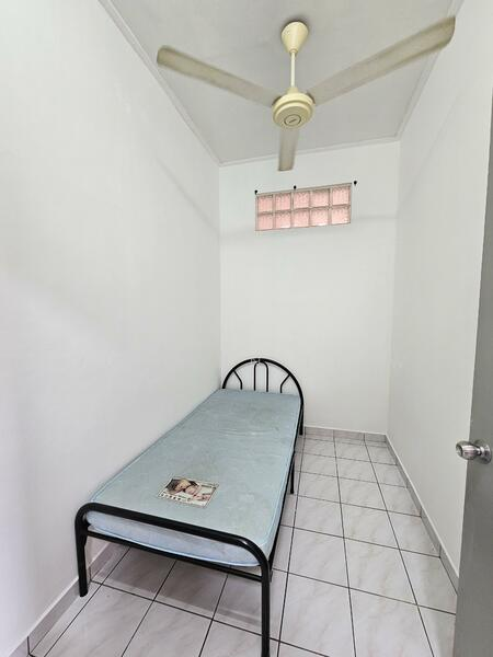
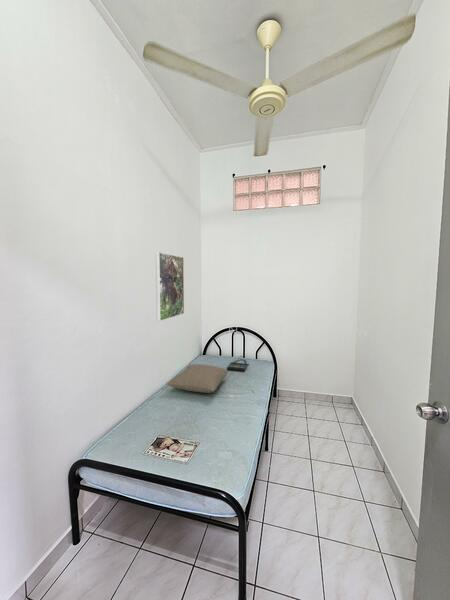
+ pillow (199, 377)
+ tote bag (239, 363)
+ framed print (171, 286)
